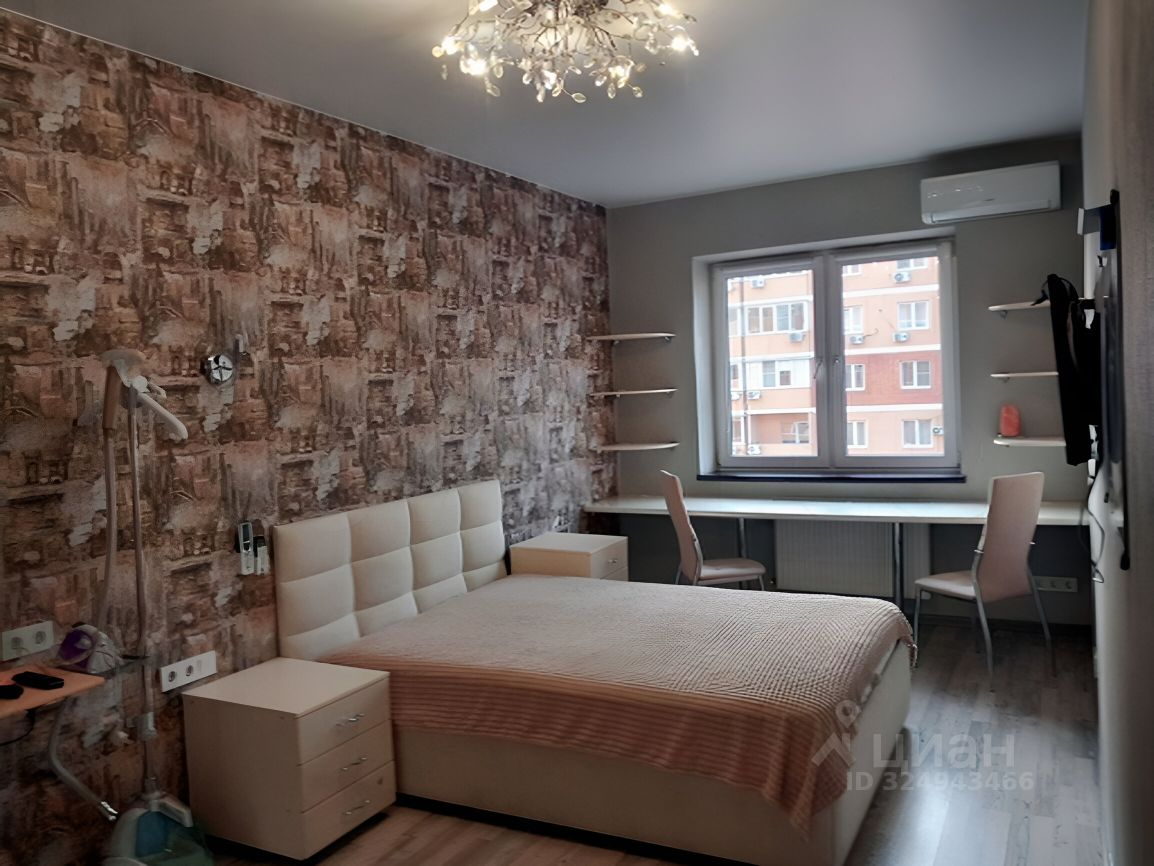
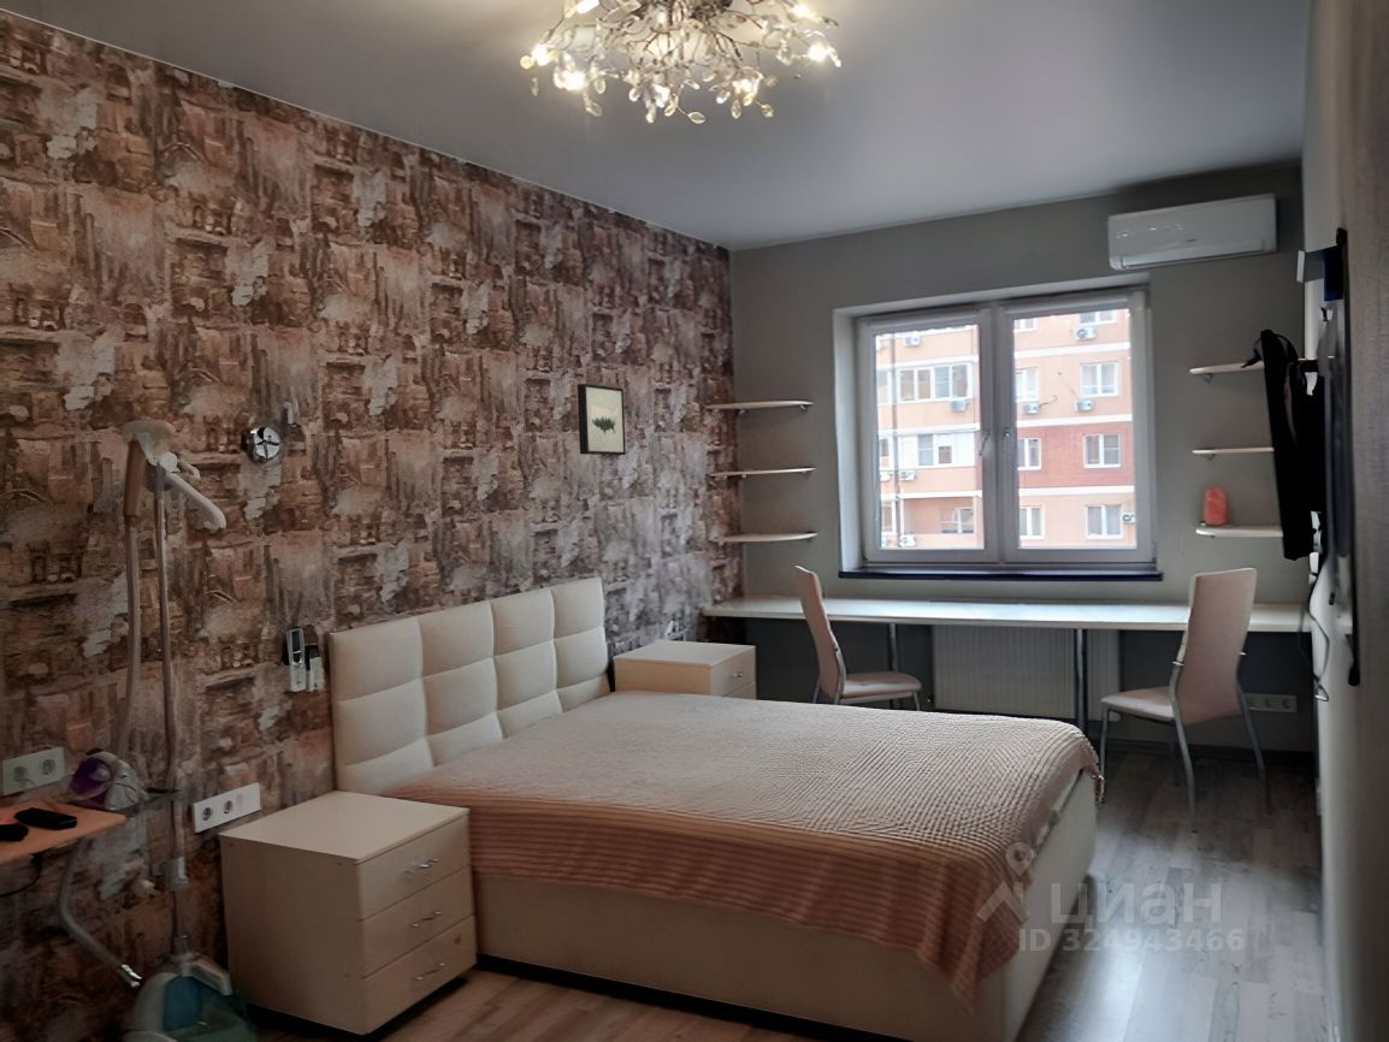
+ wall art (602, 420)
